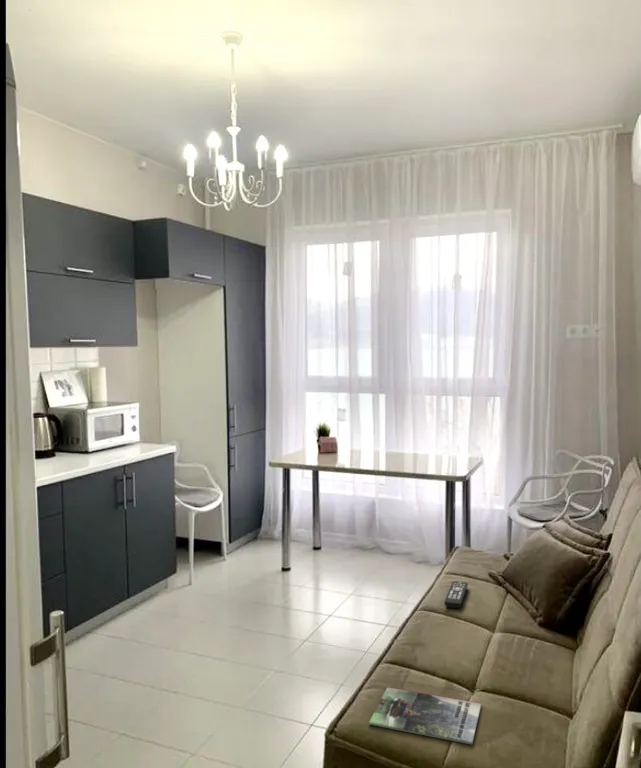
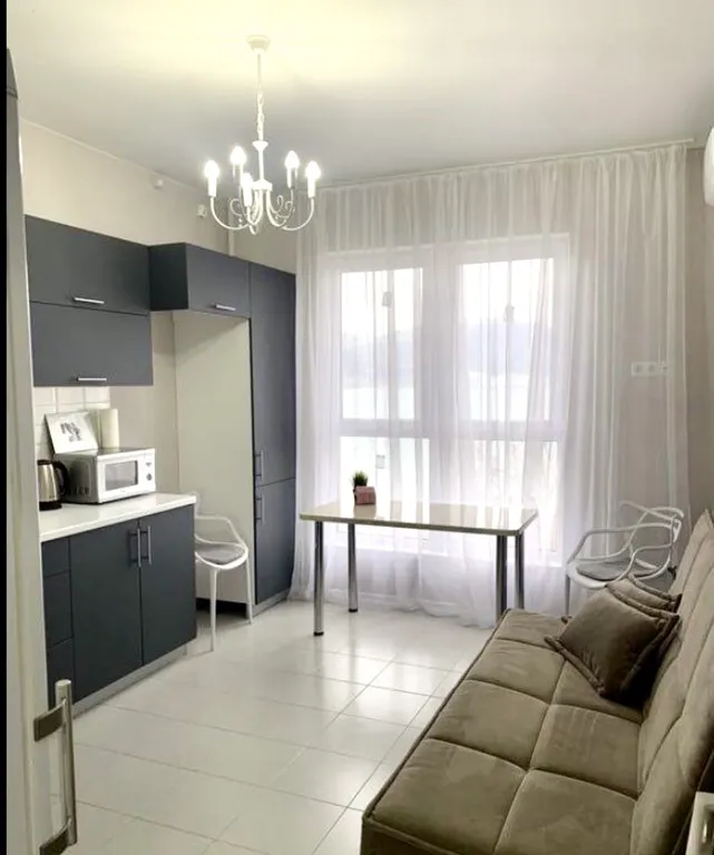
- magazine (426, 713)
- remote control (456, 594)
